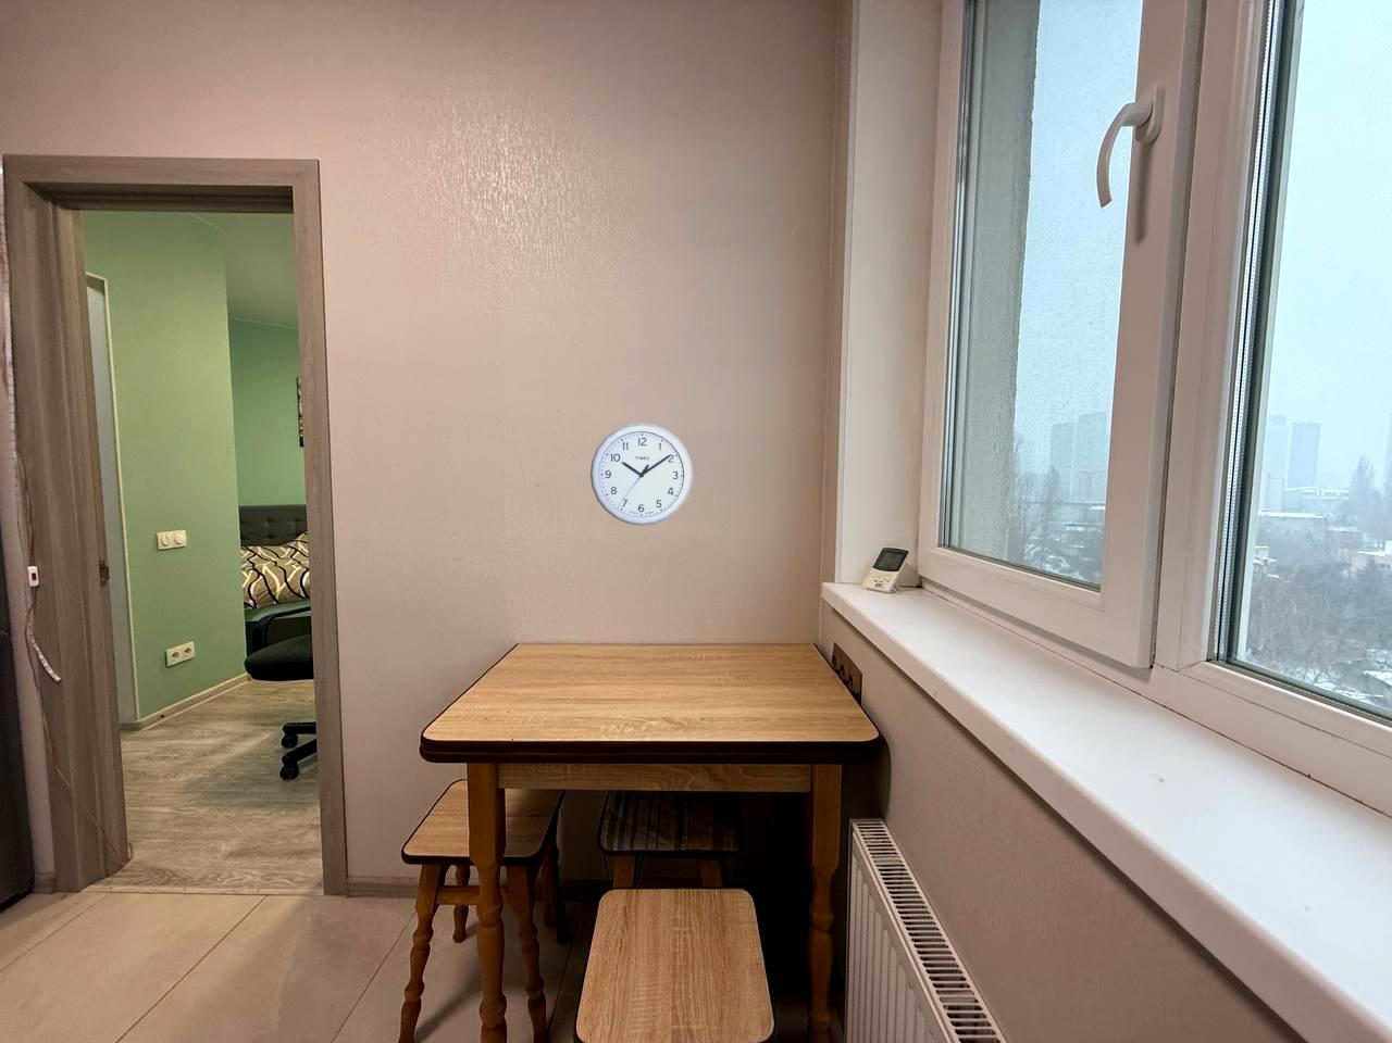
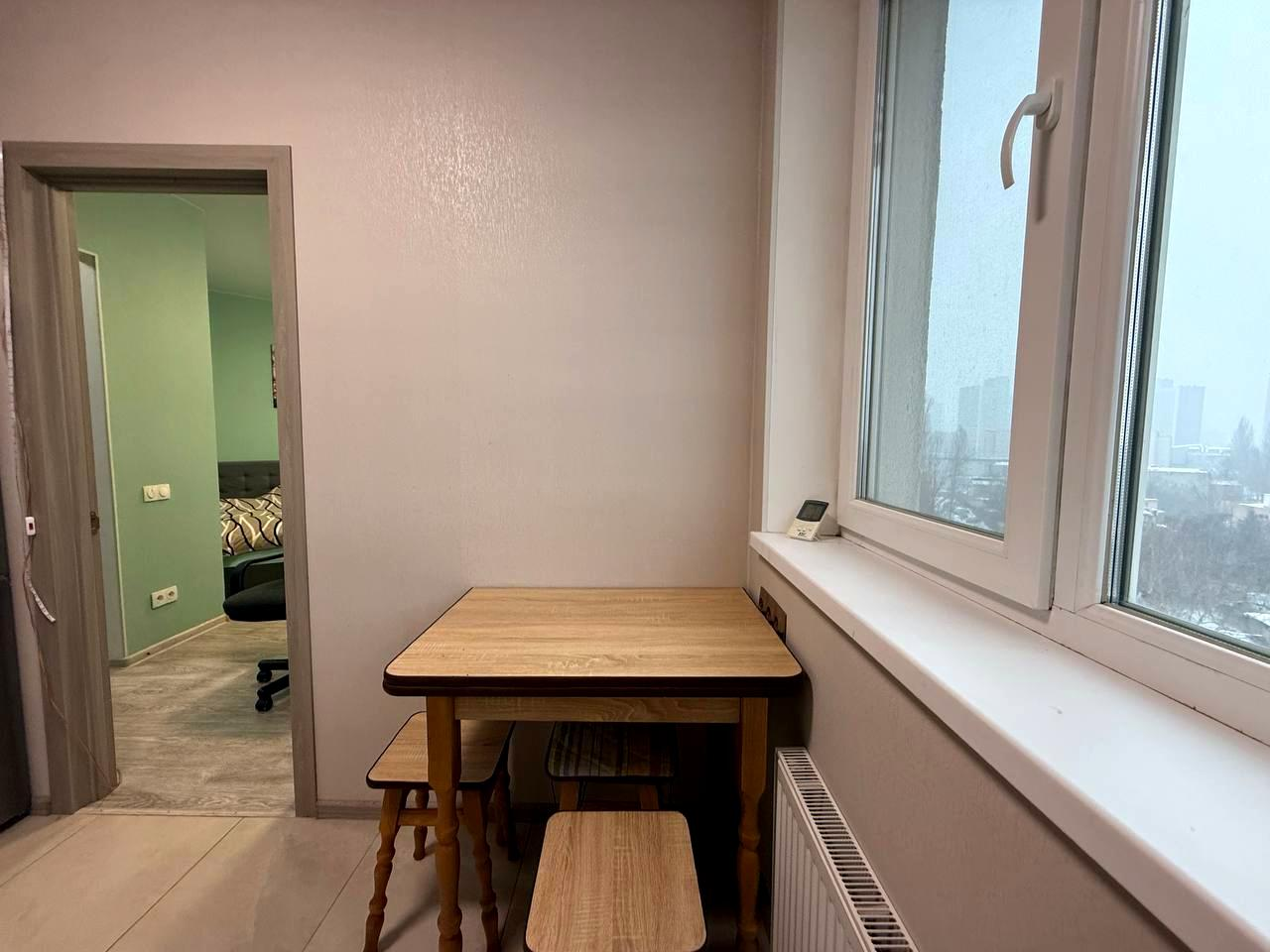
- wall clock (640, 473)
